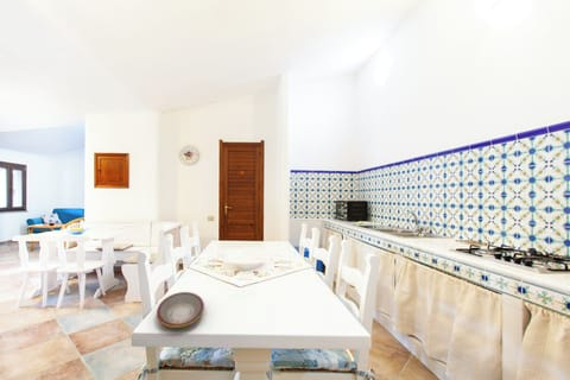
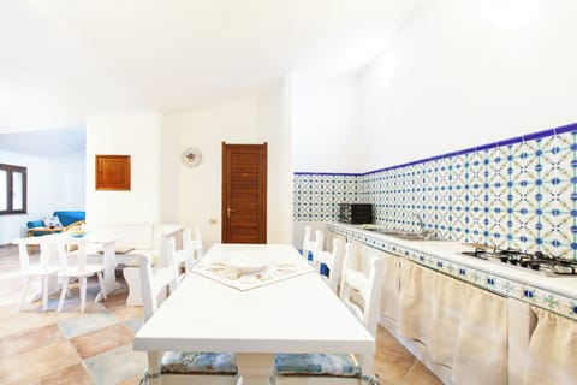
- plate (180, 310)
